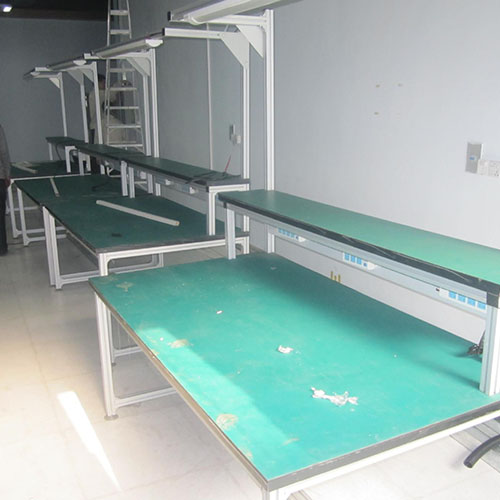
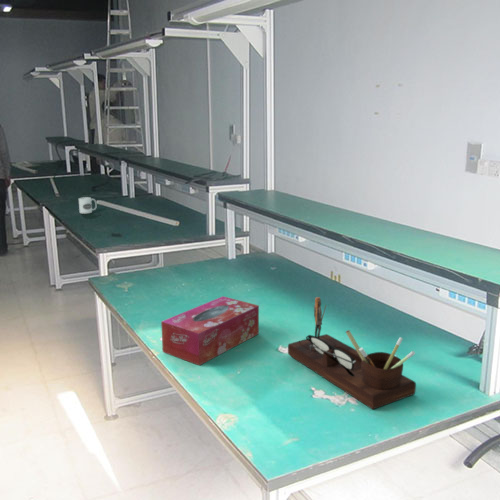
+ tissue box (212, 327)
+ desk organizer (349, 346)
+ mug (87, 205)
